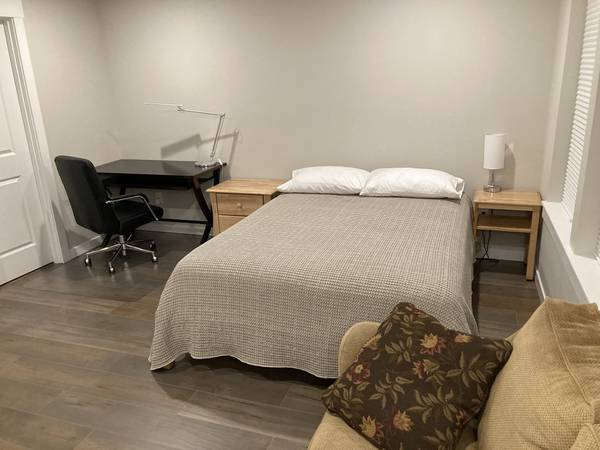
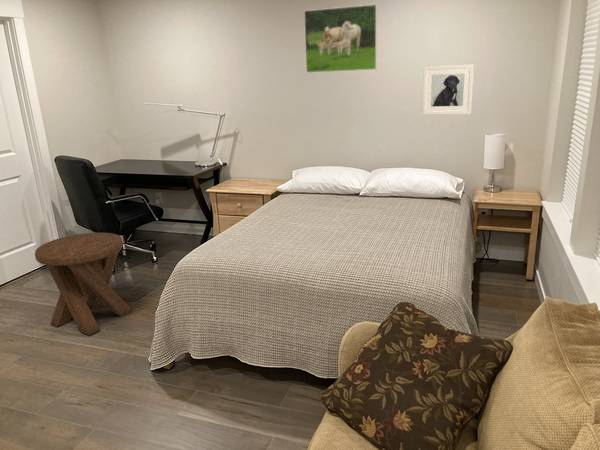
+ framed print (340, 39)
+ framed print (447, 90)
+ music stool (86, 281)
